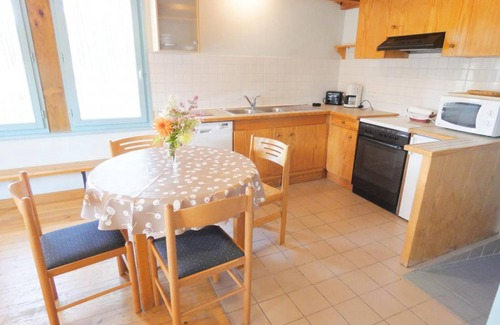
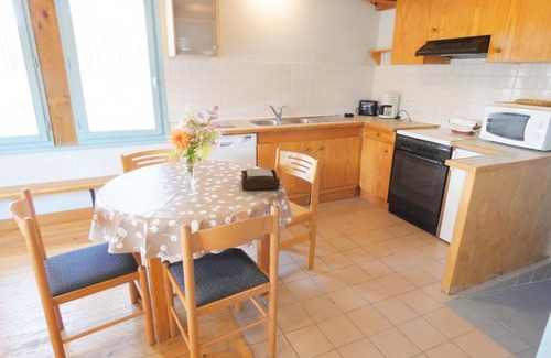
+ napkin holder (259, 177)
